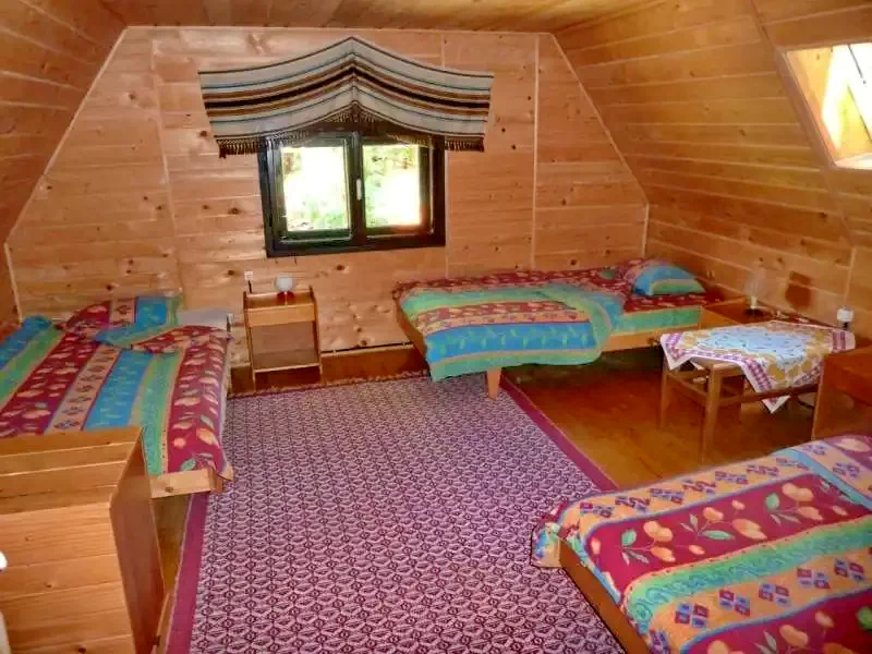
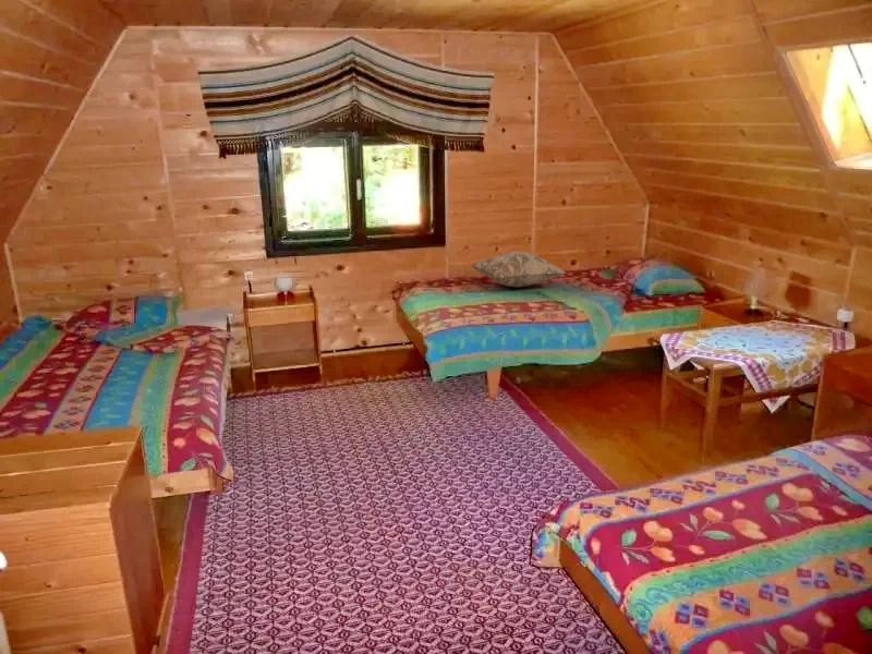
+ decorative pillow (517, 268)
